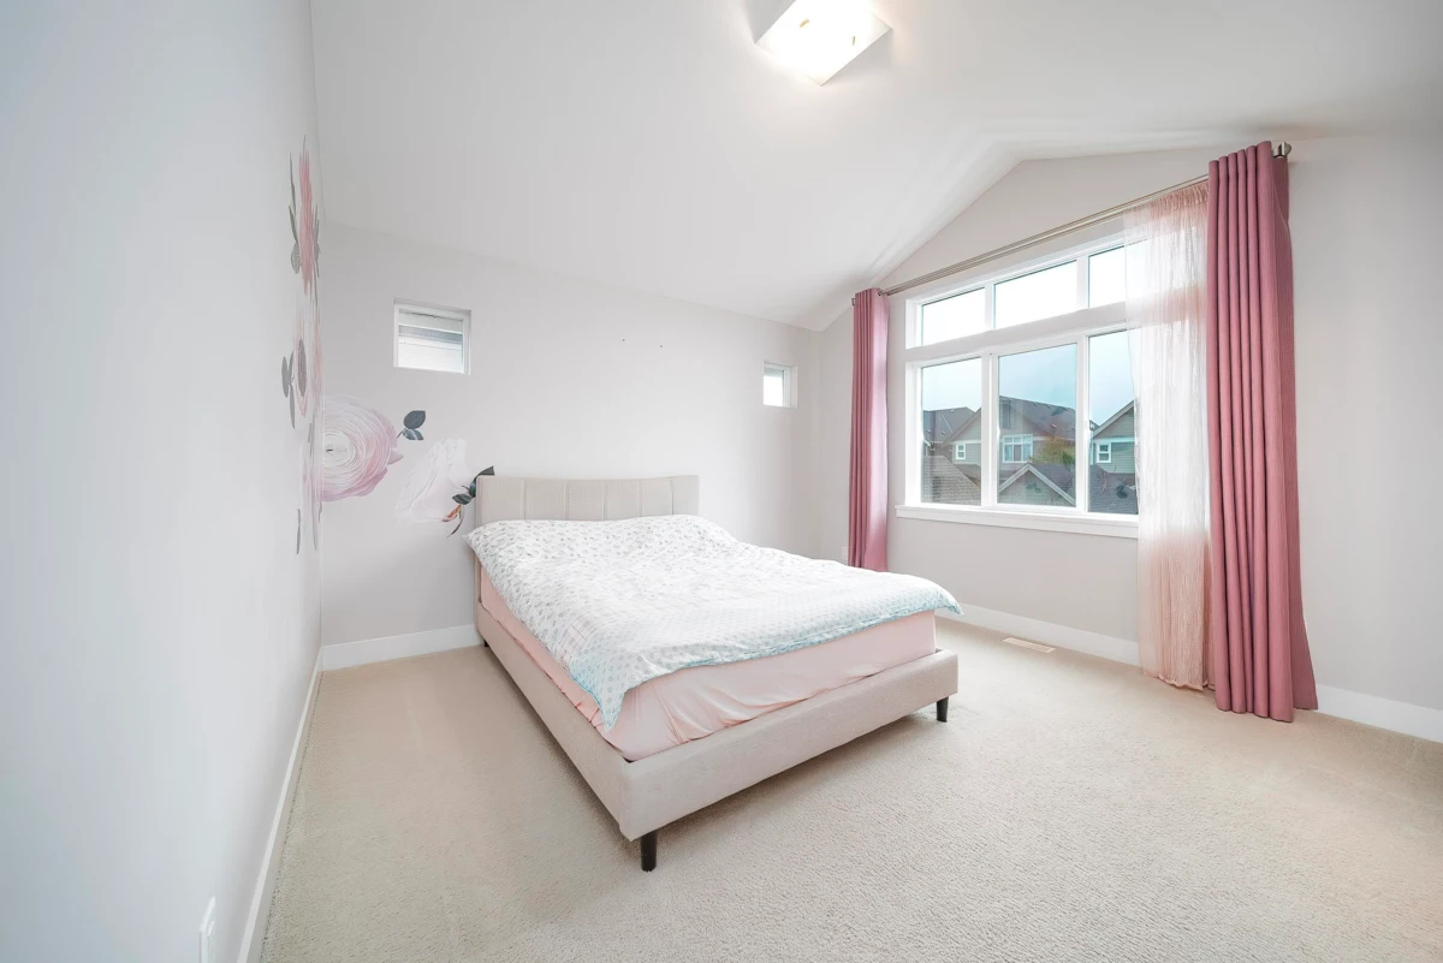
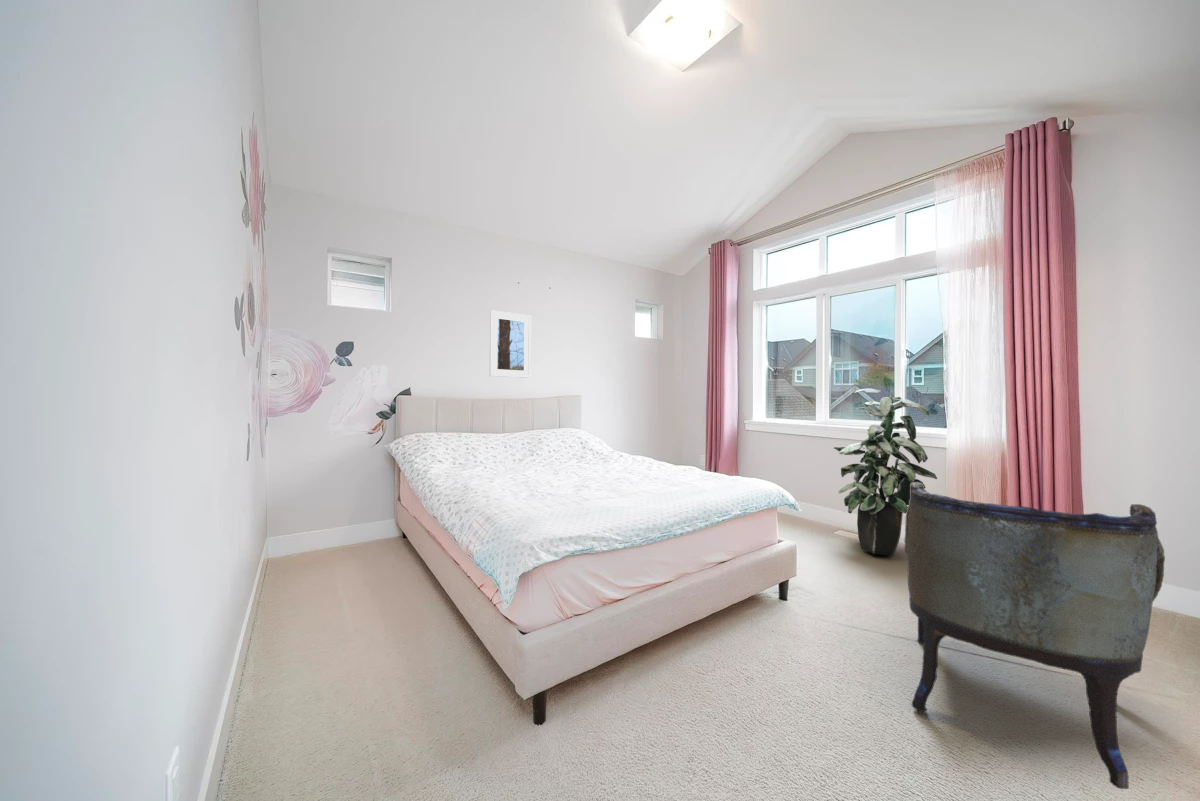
+ armchair (1008, 591)
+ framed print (510, 345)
+ indoor plant (879, 469)
